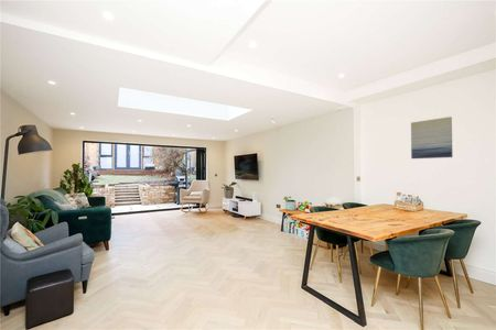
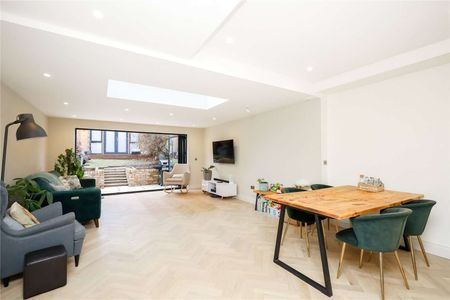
- wall art (430, 139)
